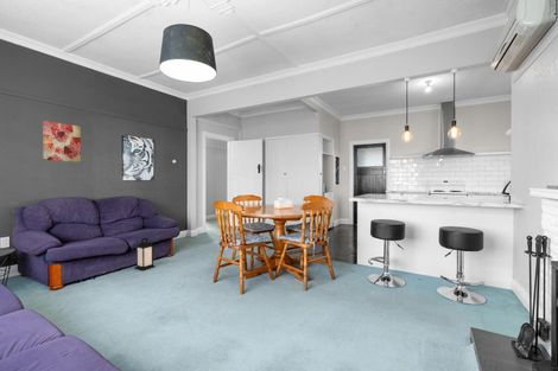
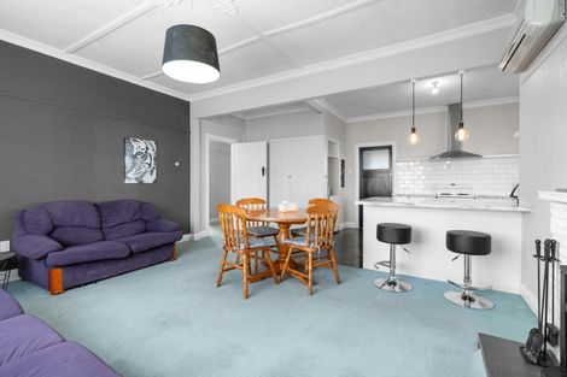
- lantern (145, 252)
- wall art (62, 142)
